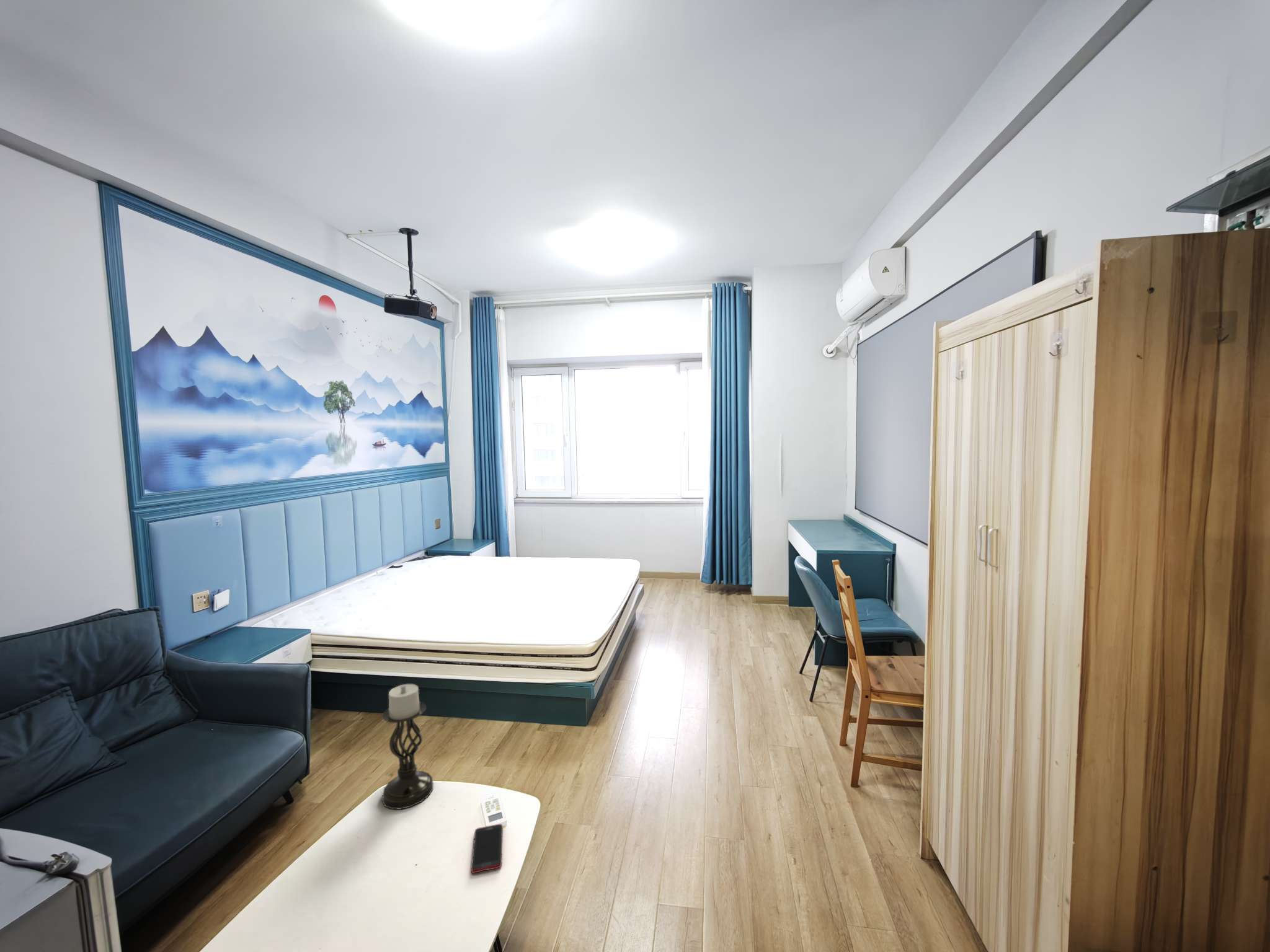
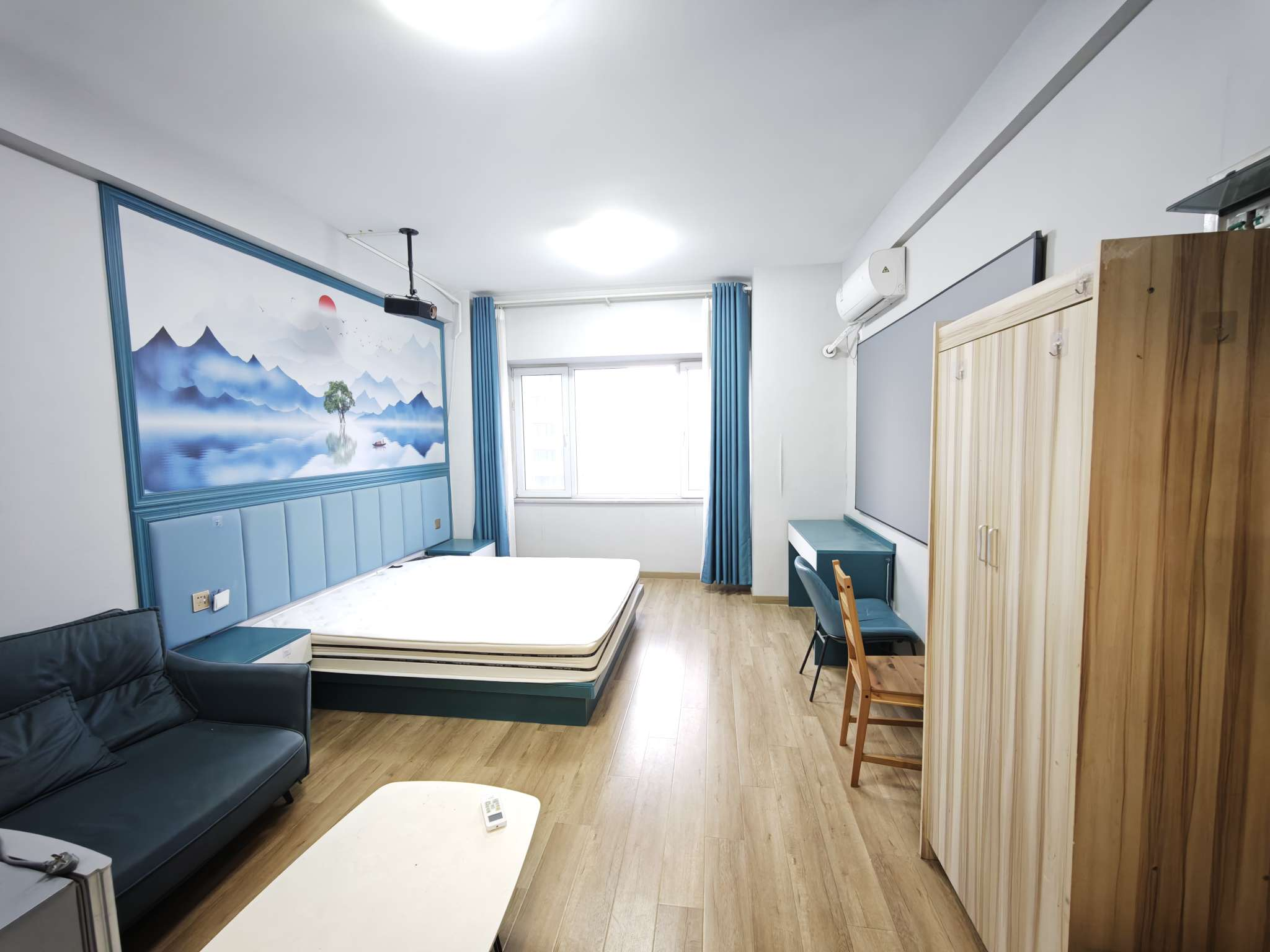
- candle holder (406, 739)
- cell phone (487, 847)
